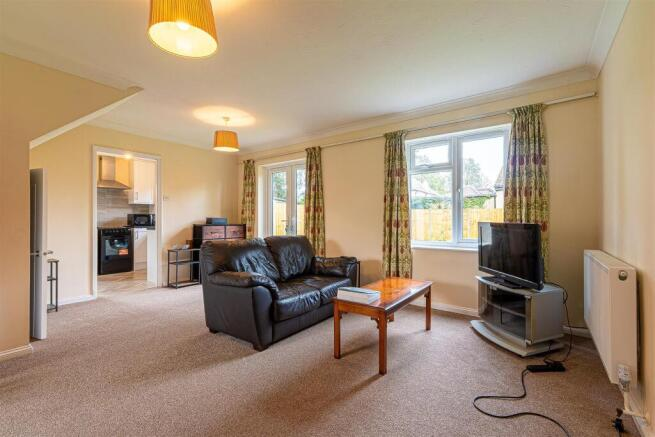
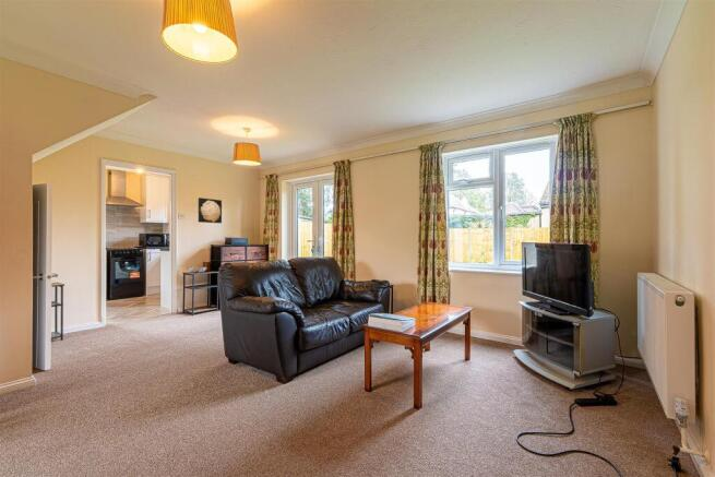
+ wall art (210, 211)
